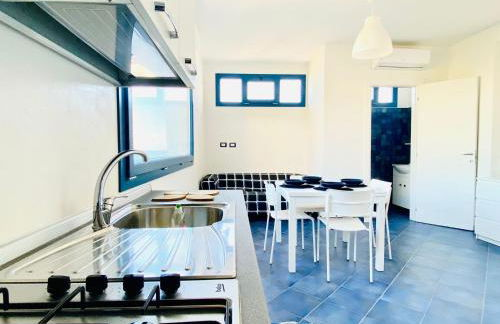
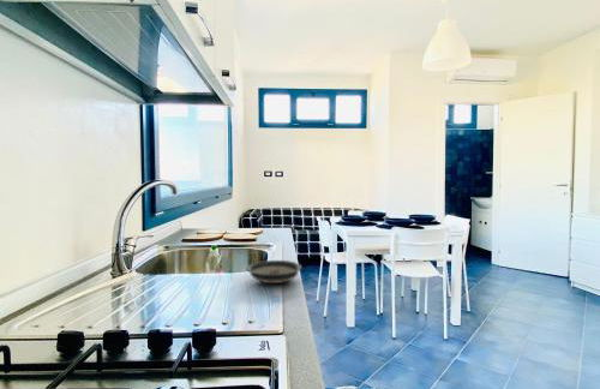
+ saucer (274, 273)
